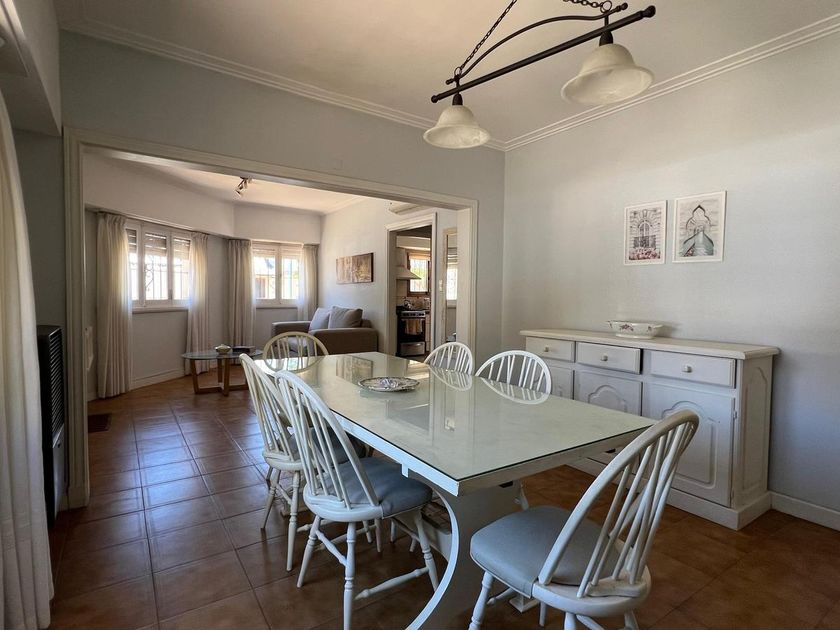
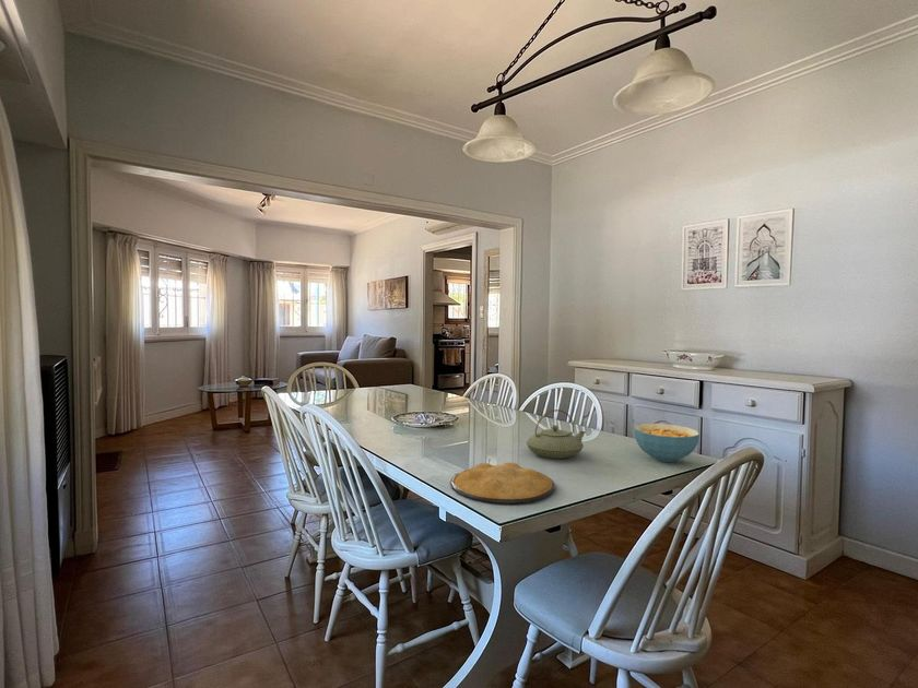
+ plate (502, 475)
+ teapot (557, 431)
+ cereal bowl (664, 444)
